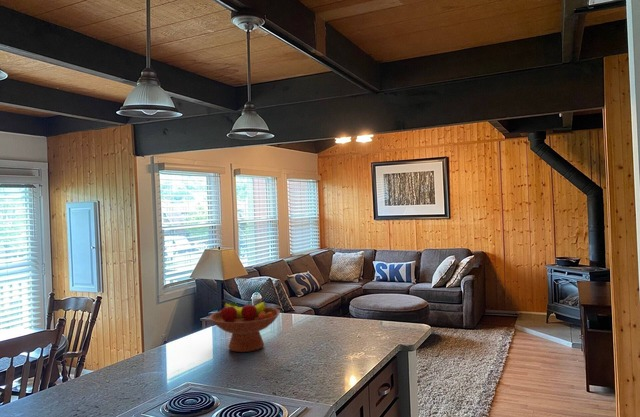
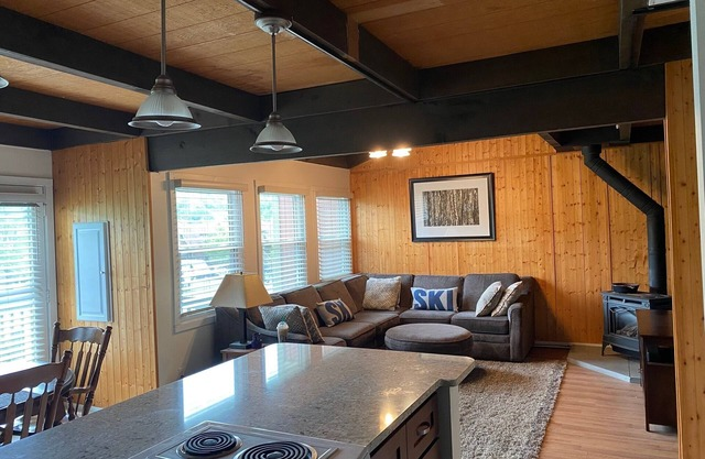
- fruit bowl (245, 324)
